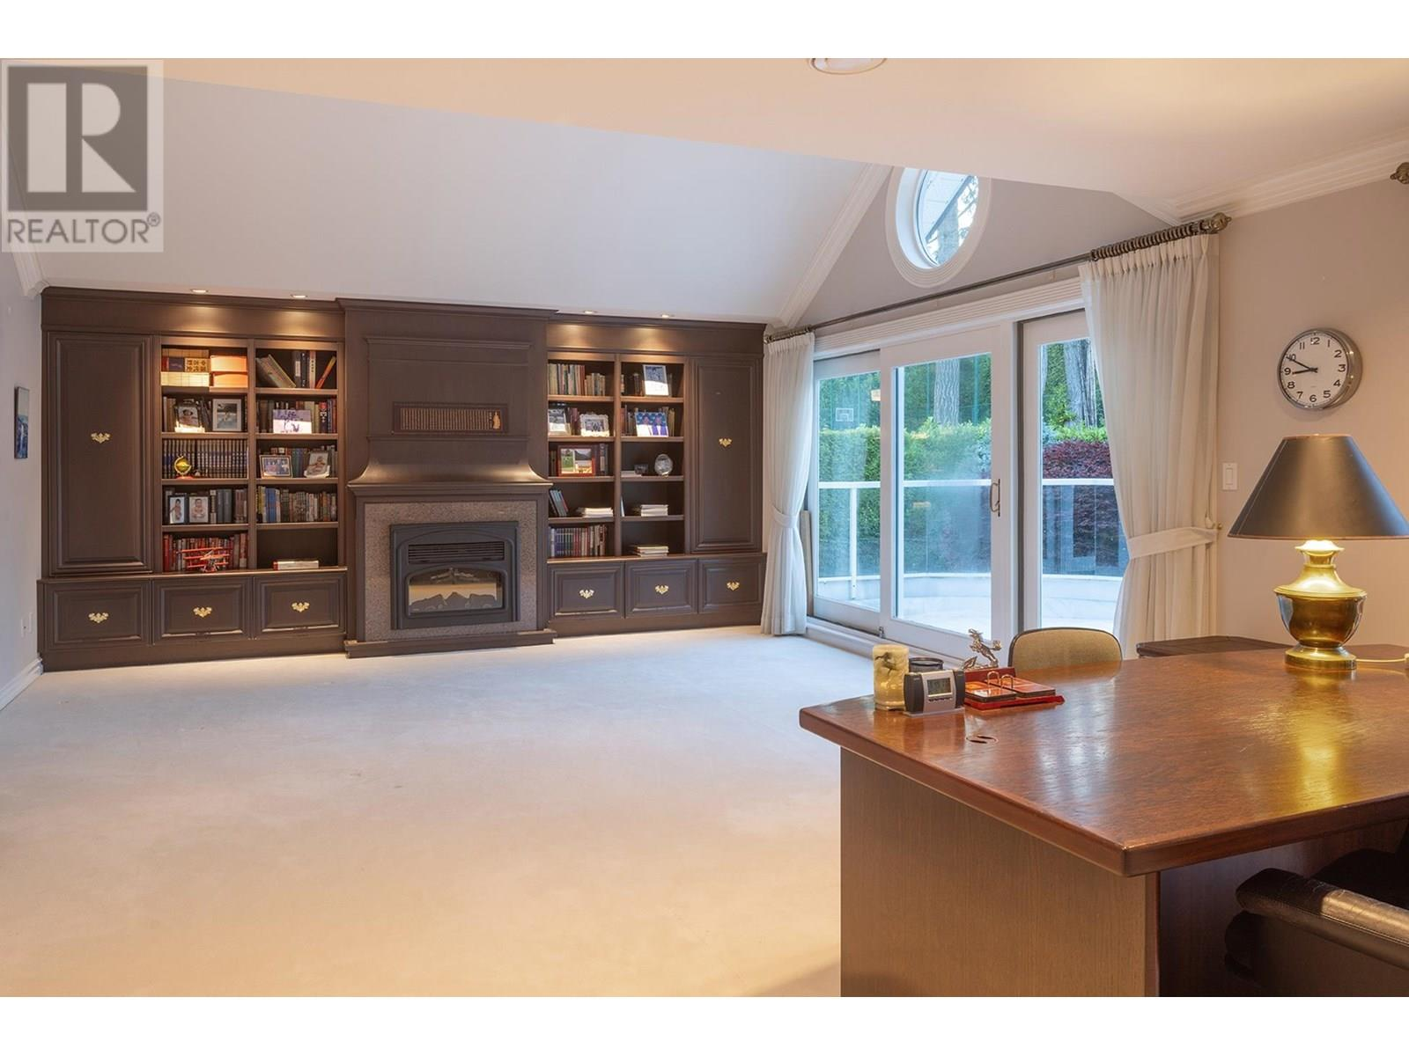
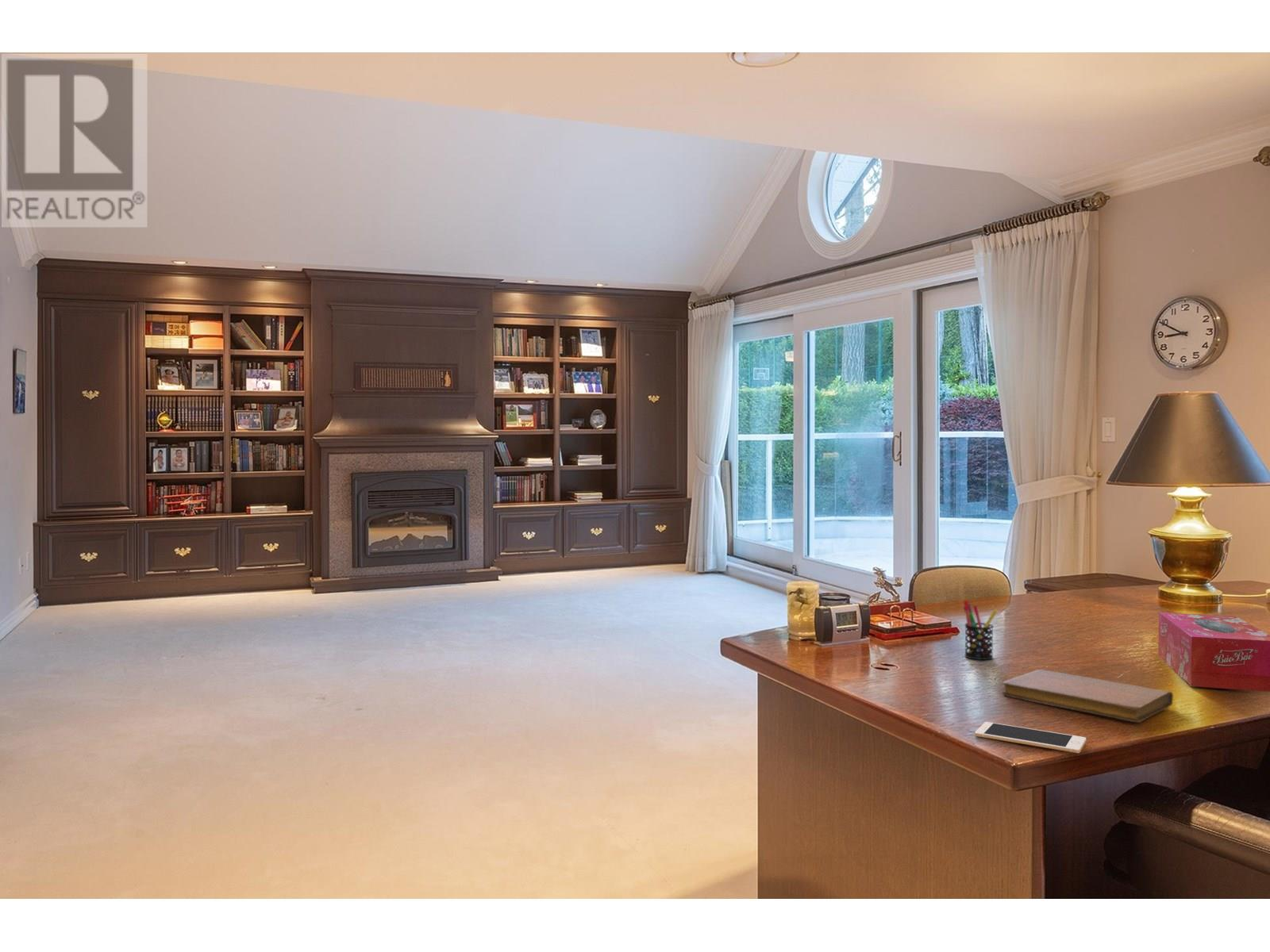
+ tissue box (1214, 649)
+ cell phone (1029, 736)
+ pen holder (976, 629)
+ notebook (1085, 693)
